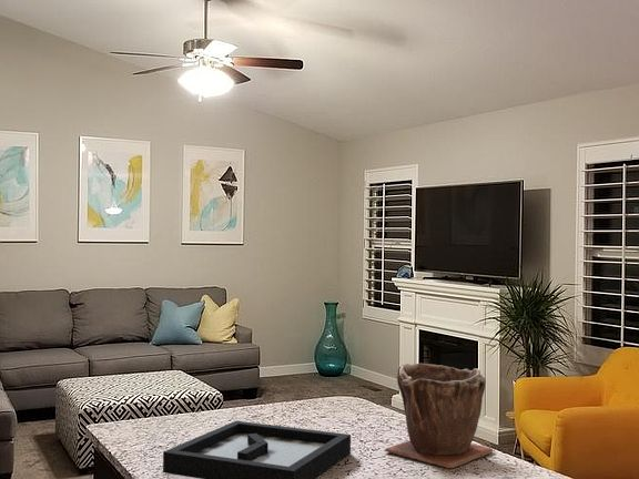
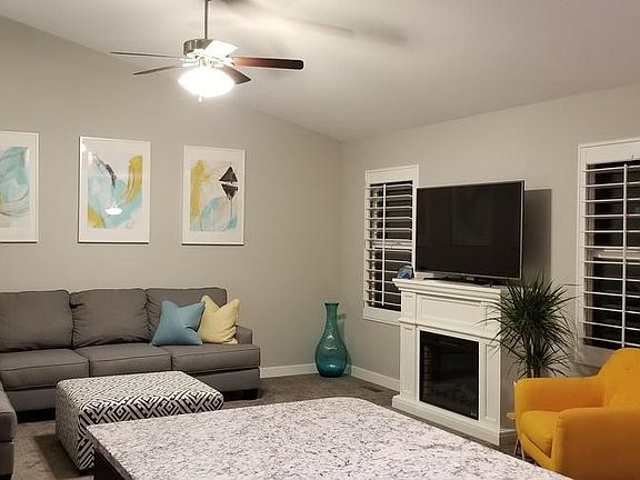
- decorative tray (261, 452)
- plant pot (438, 409)
